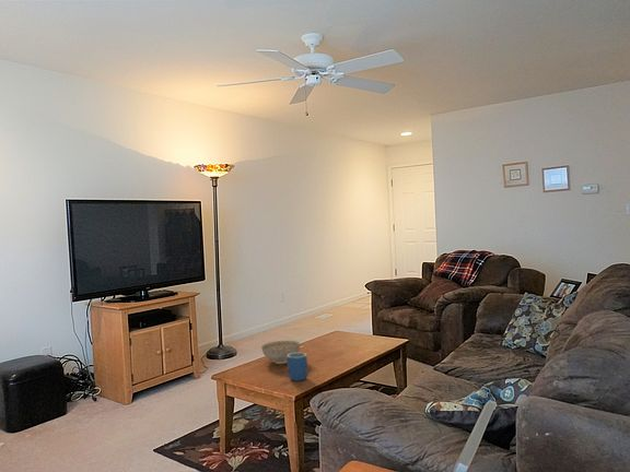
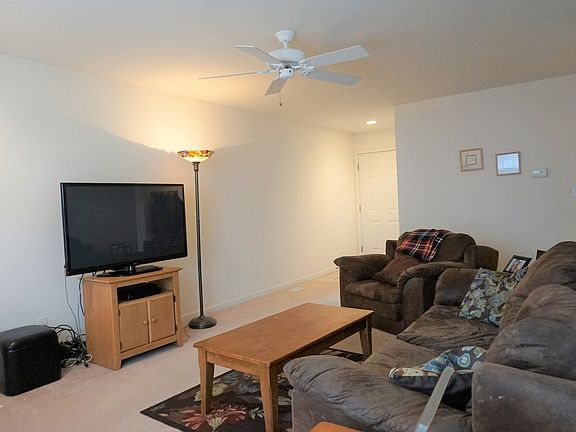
- decorative bowl (281, 353)
- mug (295, 366)
